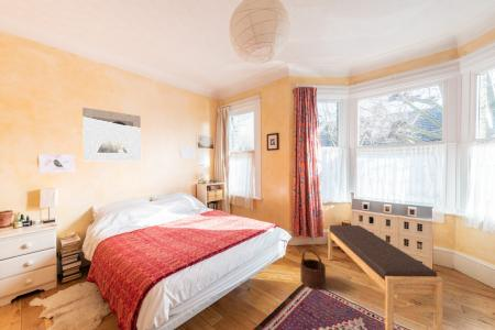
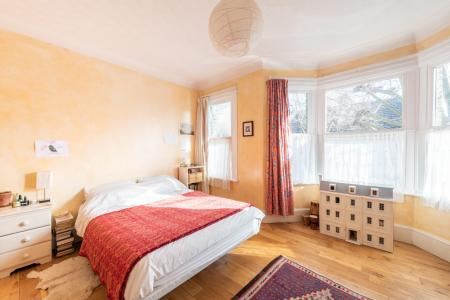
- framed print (114, 136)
- wooden bucket (312, 265)
- bench (369, 264)
